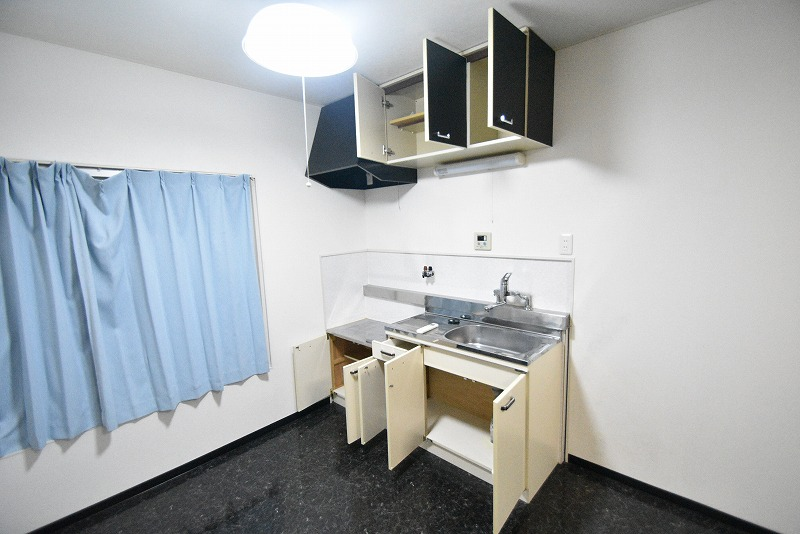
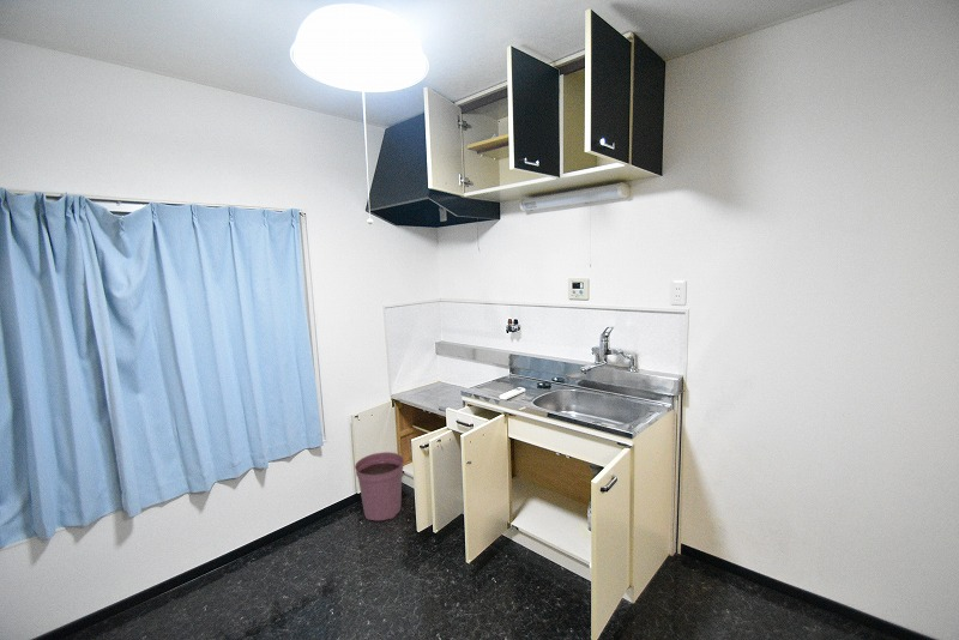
+ plant pot (381, 487)
